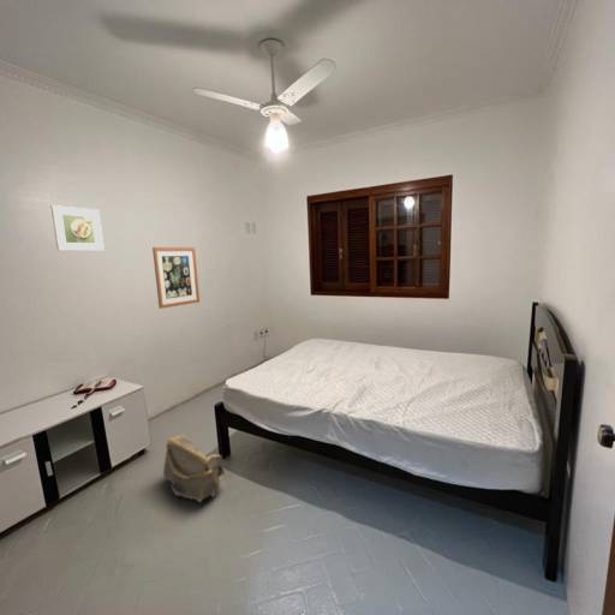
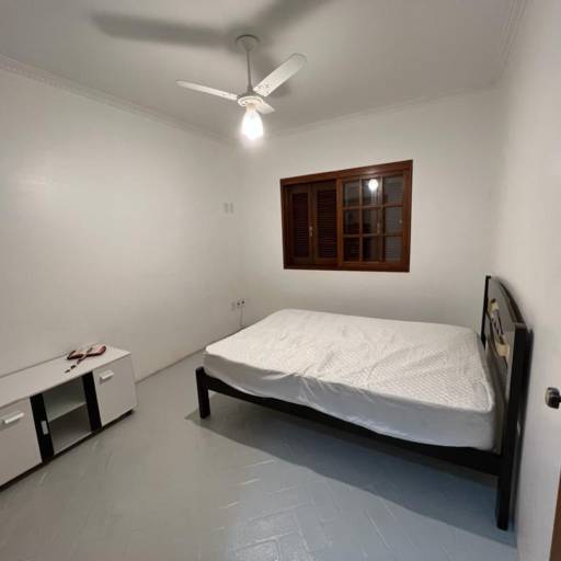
- wall art (178, 276)
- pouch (192, 466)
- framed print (78, 229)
